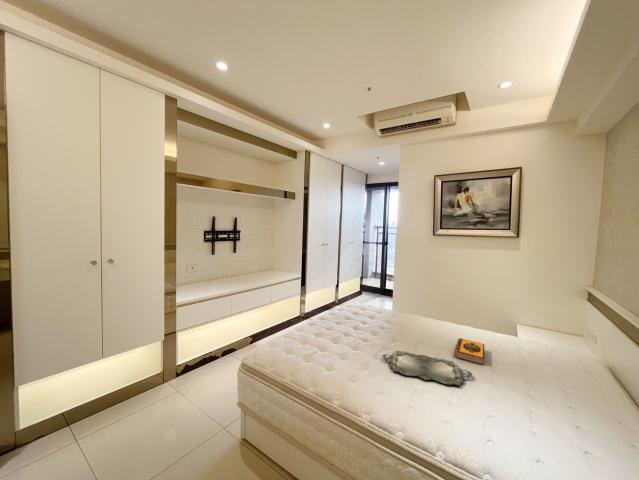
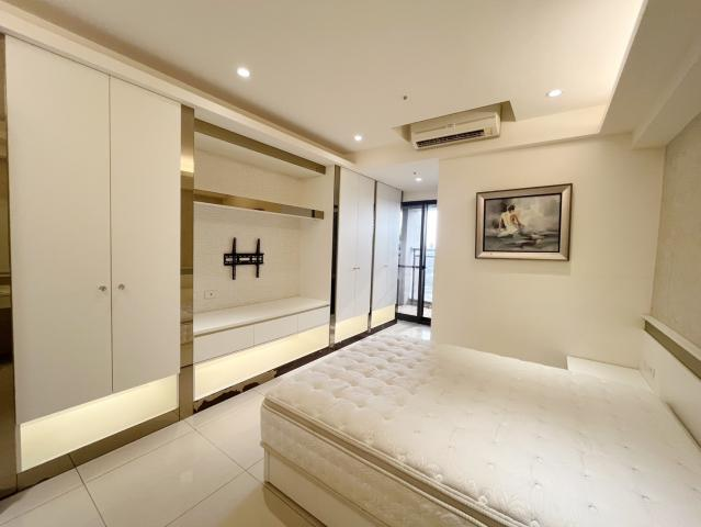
- hardback book (469, 350)
- serving tray (424, 366)
